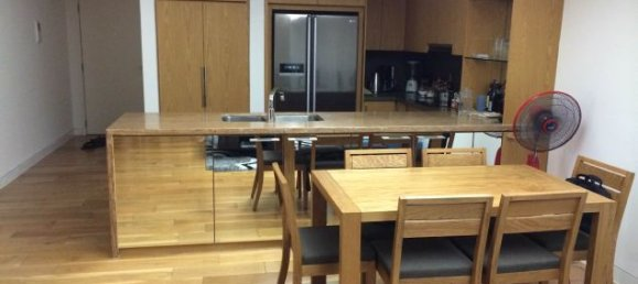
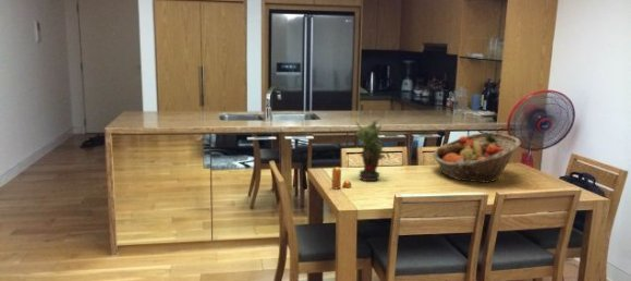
+ potted plant (373, 148)
+ fruit basket (474, 155)
+ pepper shaker (340, 176)
